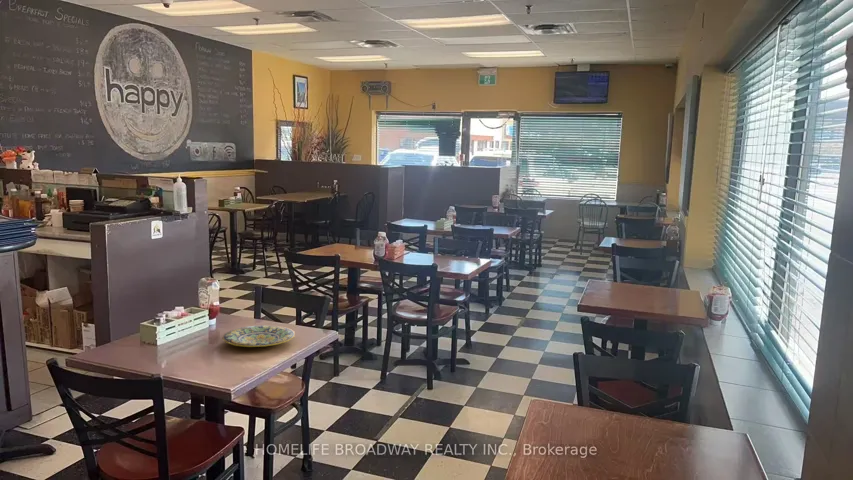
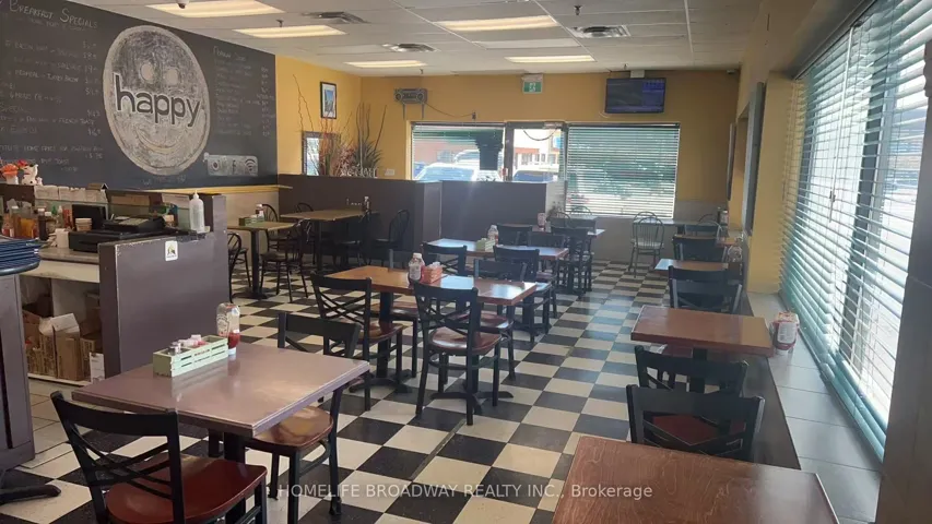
- plate (259, 338)
